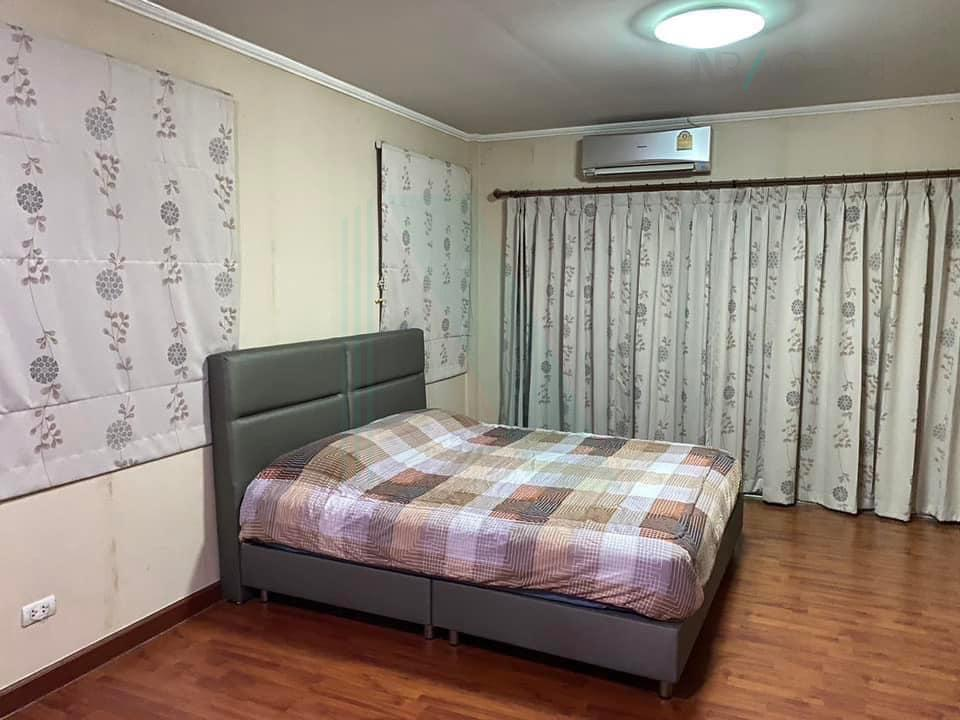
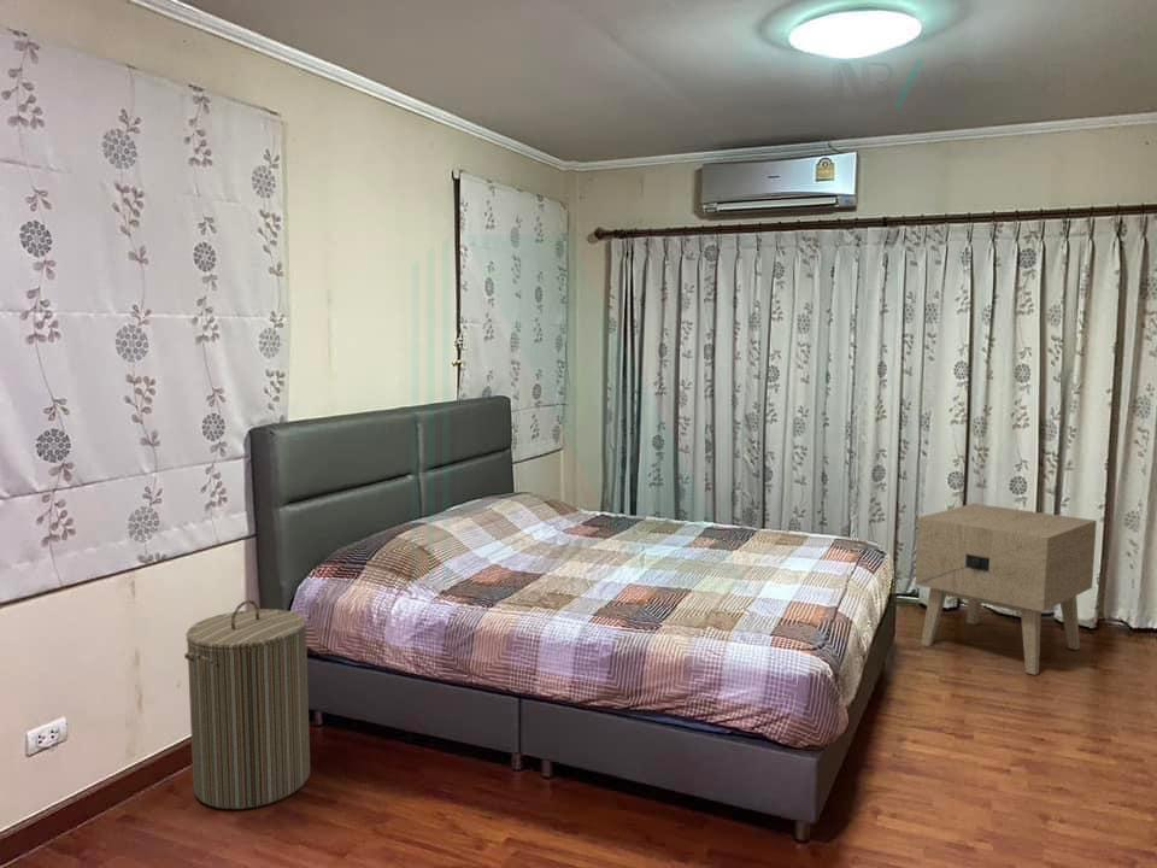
+ nightstand (1002, 583)
+ laundry hamper (249, 691)
